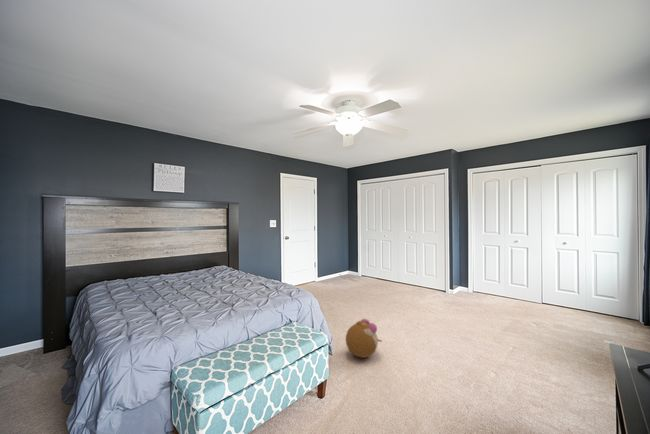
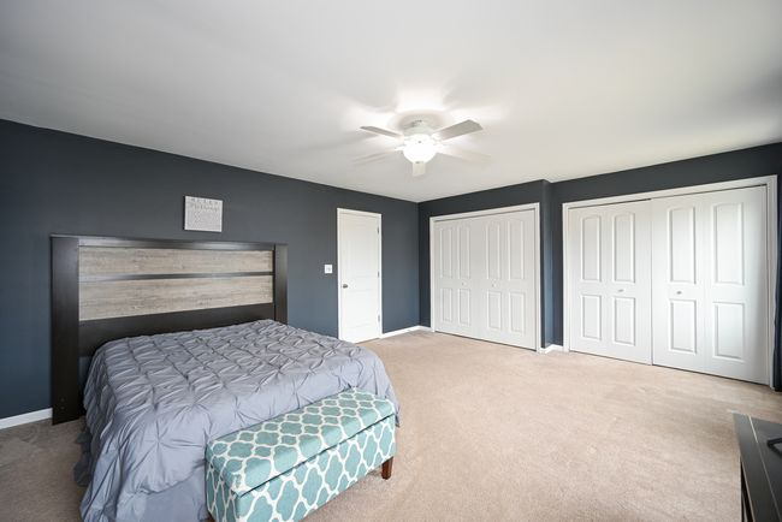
- plush toy (362, 338)
